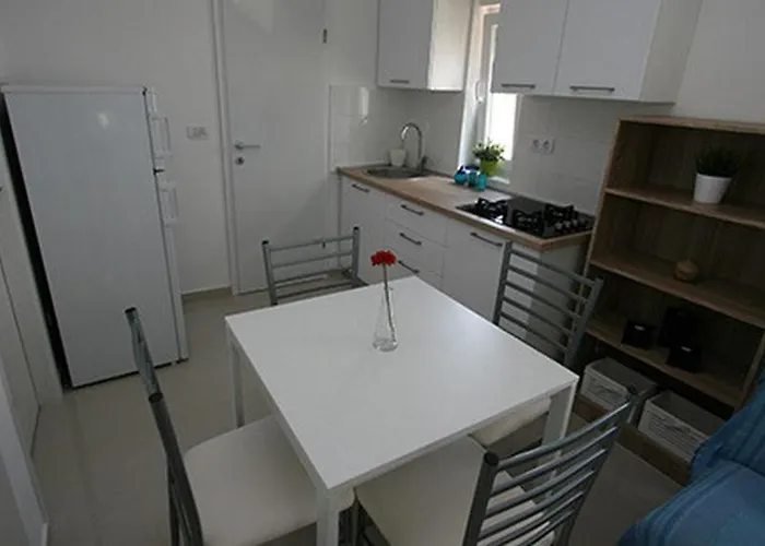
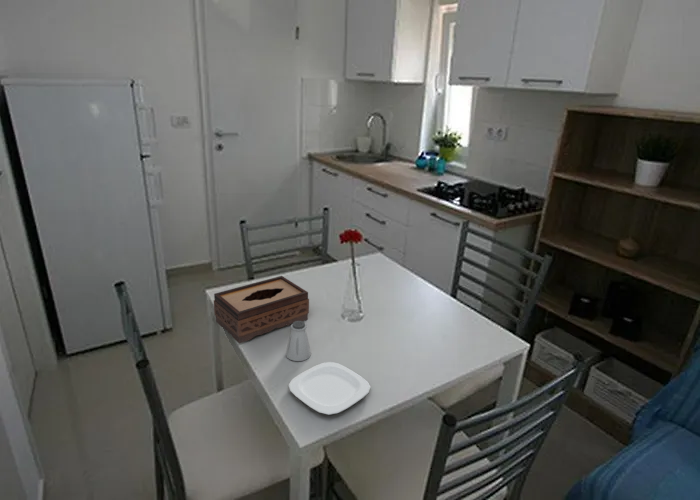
+ tissue box (262, 306)
+ plate (329, 387)
+ saltshaker (298, 339)
